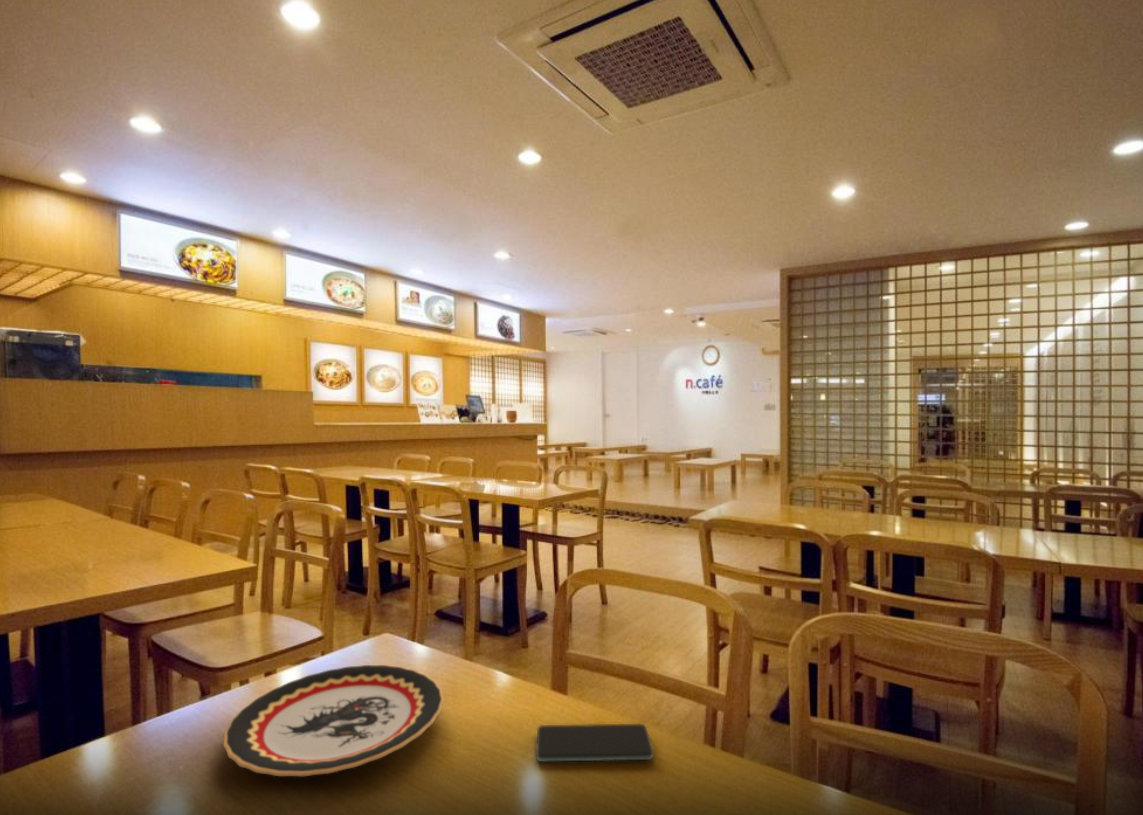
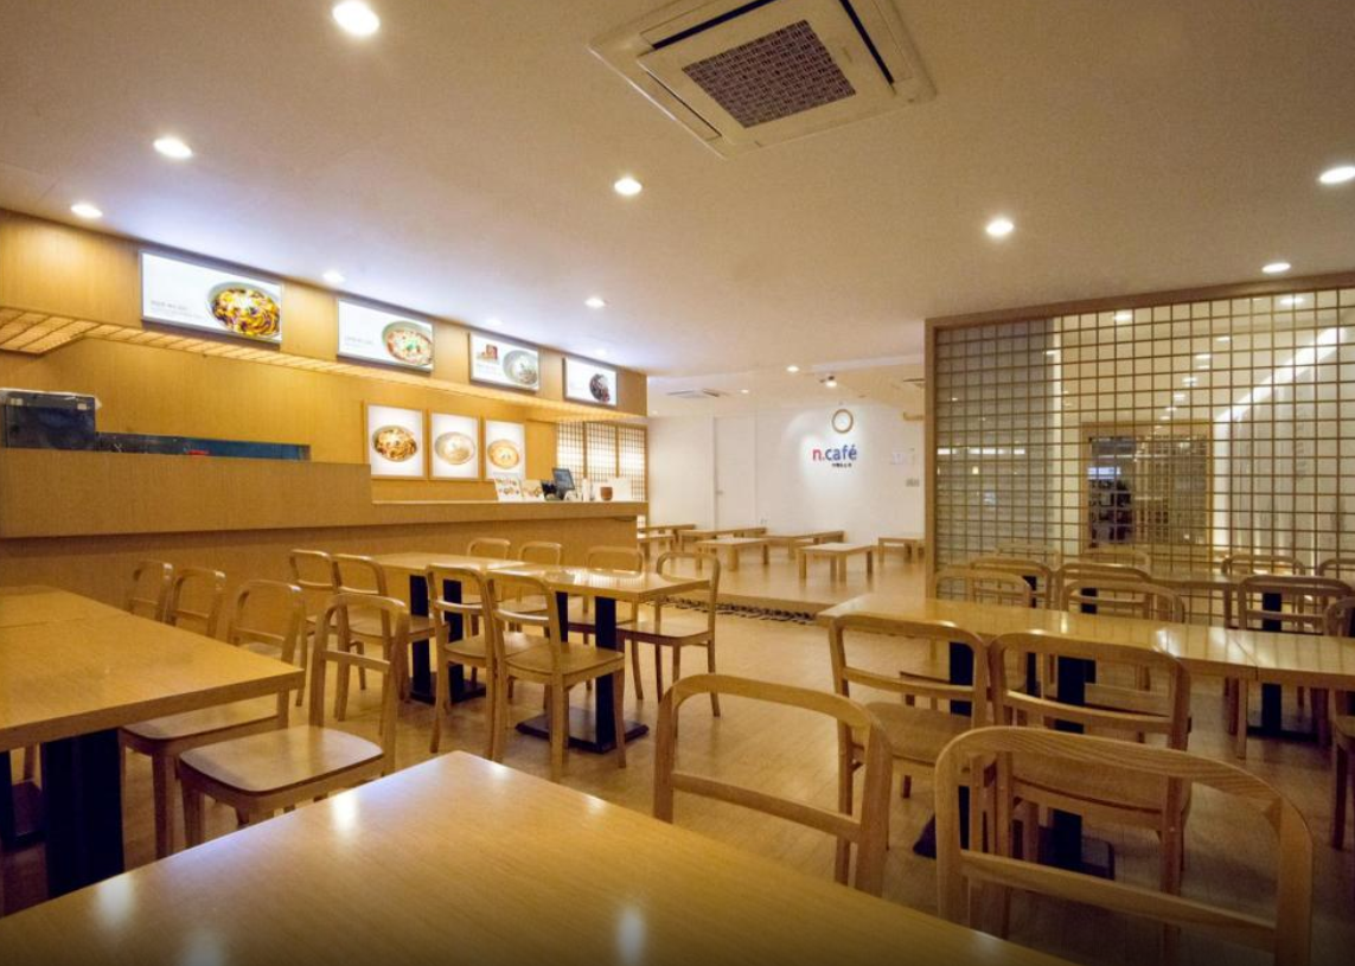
- plate (340, 717)
- smartphone (593, 741)
